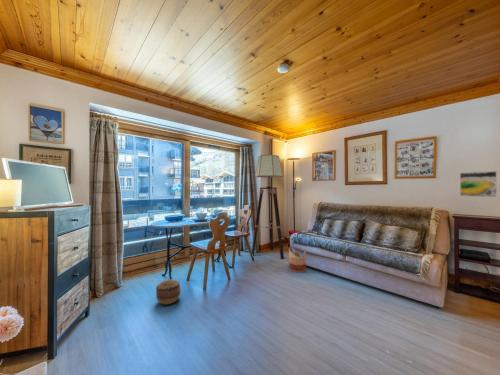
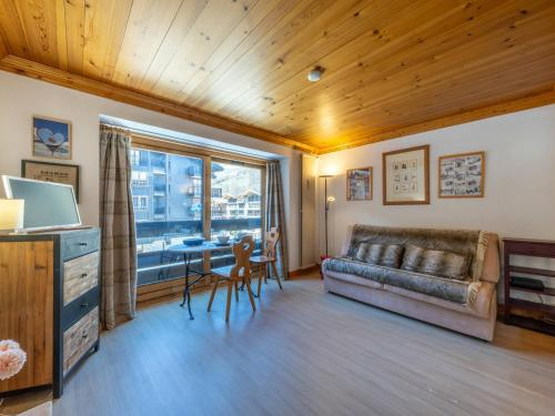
- basket (168, 290)
- floor lamp (271, 204)
- basket (297, 257)
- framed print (477, 184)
